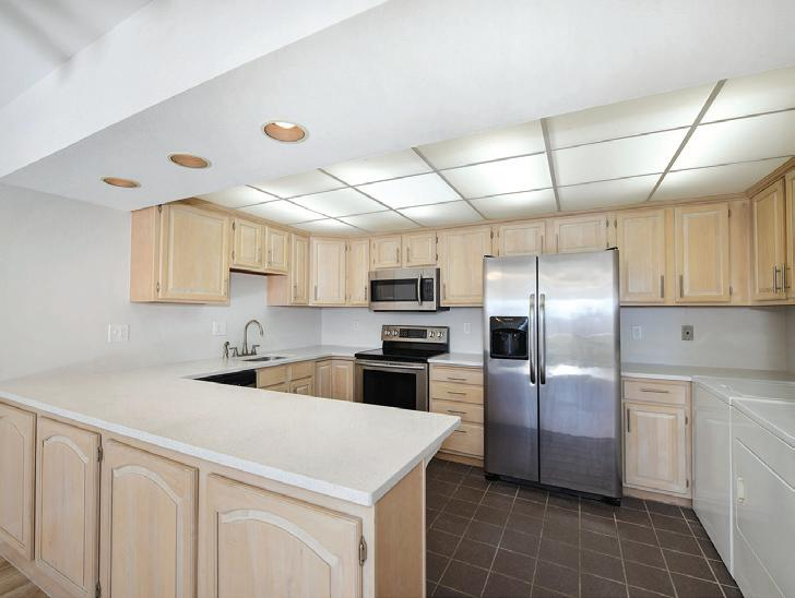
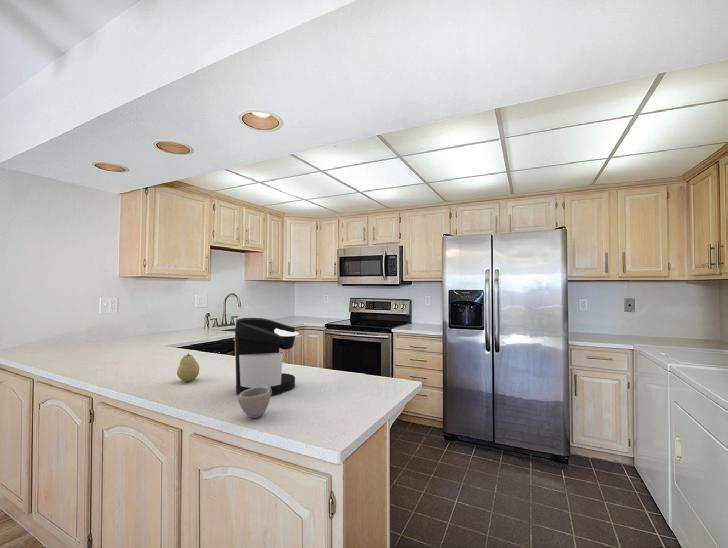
+ coffee maker (267, 352)
+ fruit (187, 366)
+ cup (257, 401)
